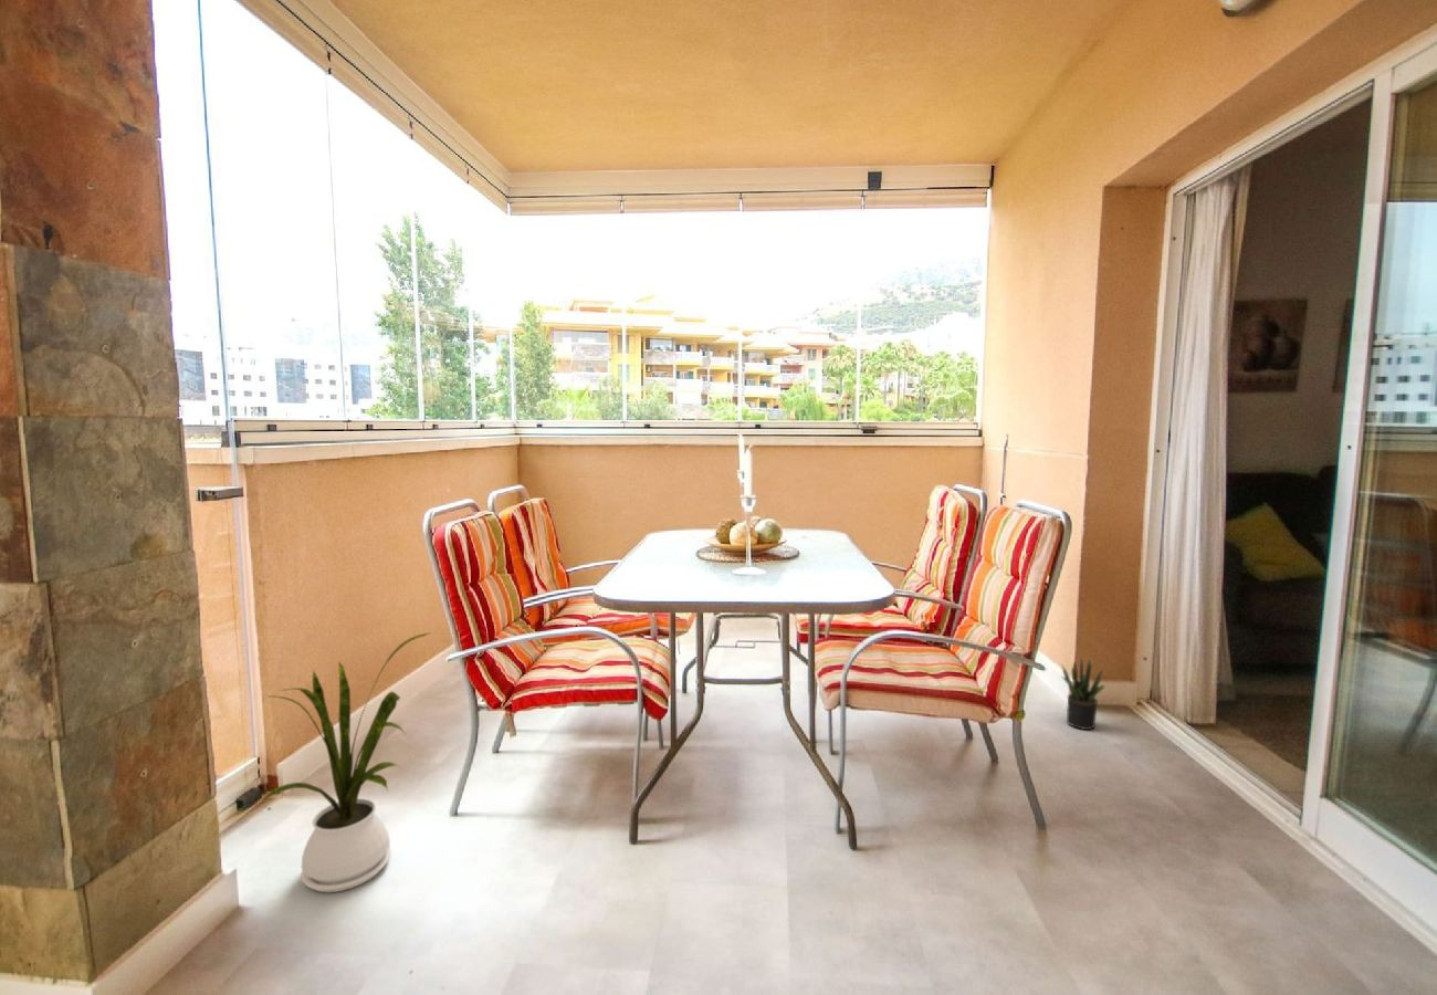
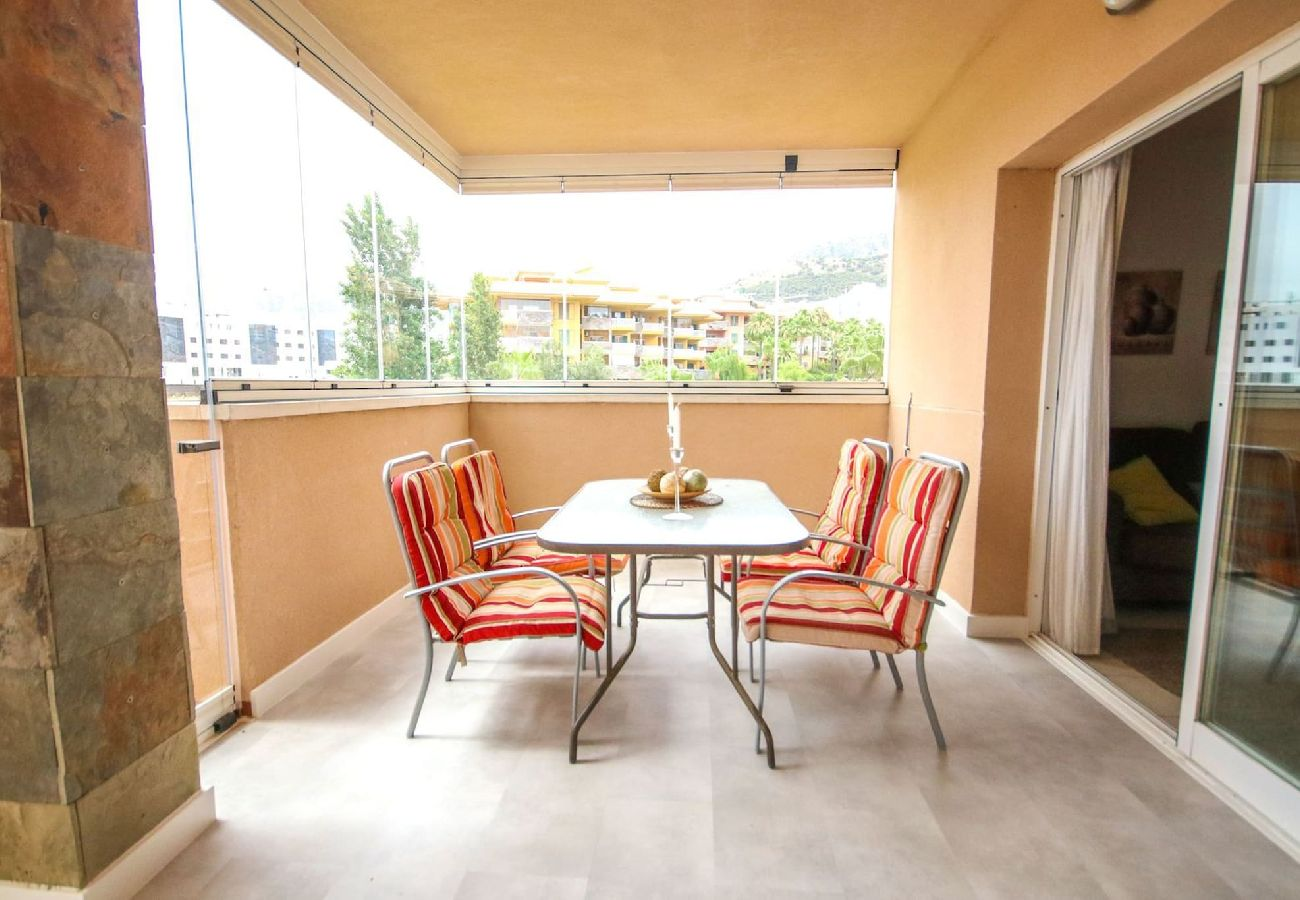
- potted plant (1079, 691)
- house plant (350, 755)
